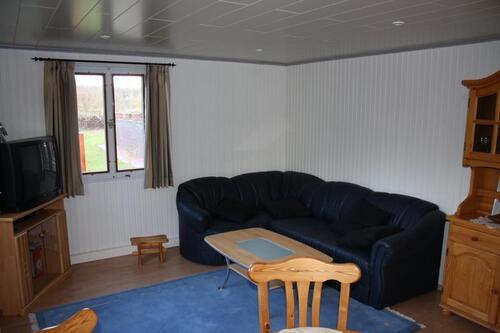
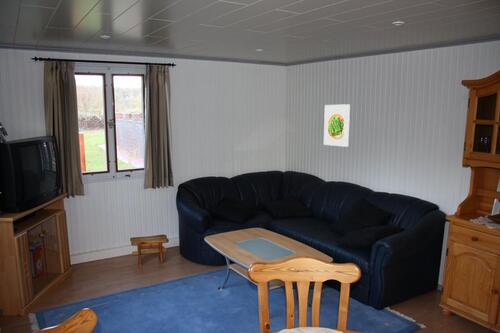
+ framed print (336, 125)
